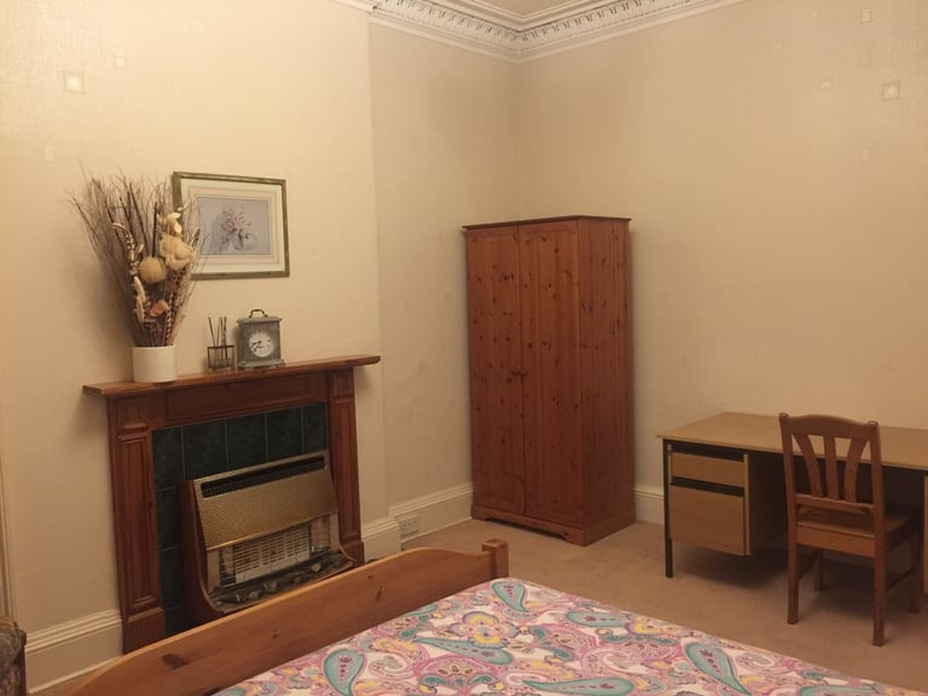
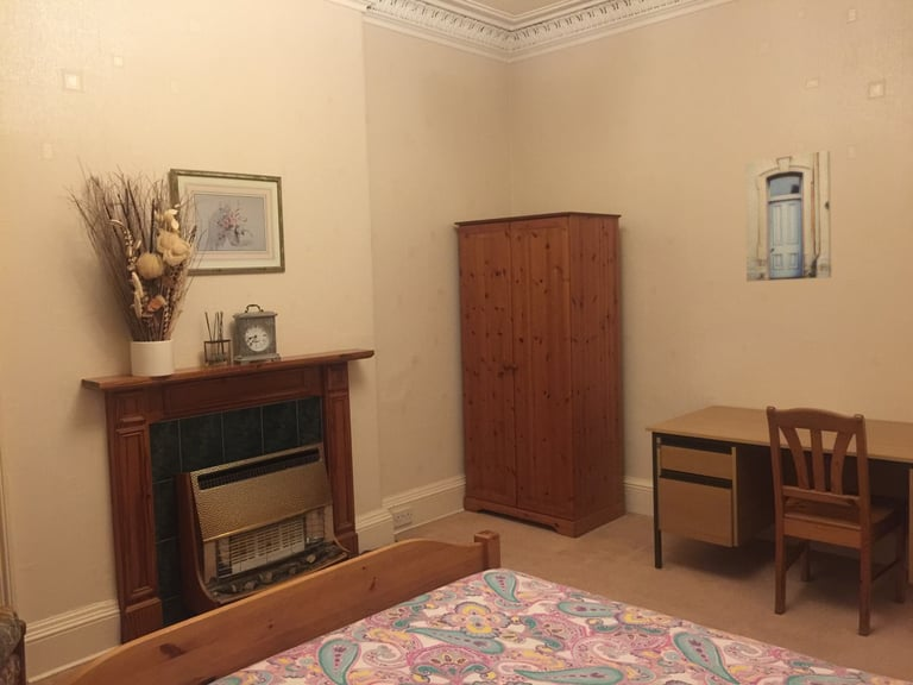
+ wall art (786, 218)
